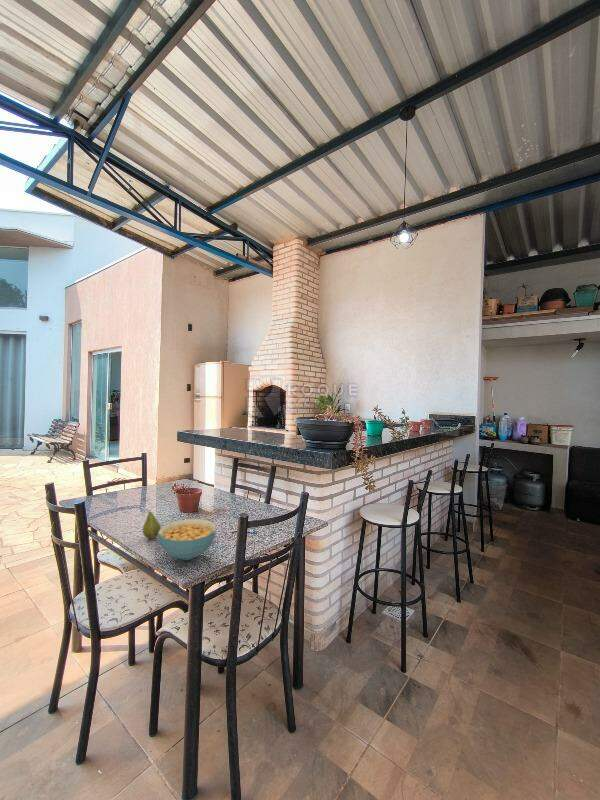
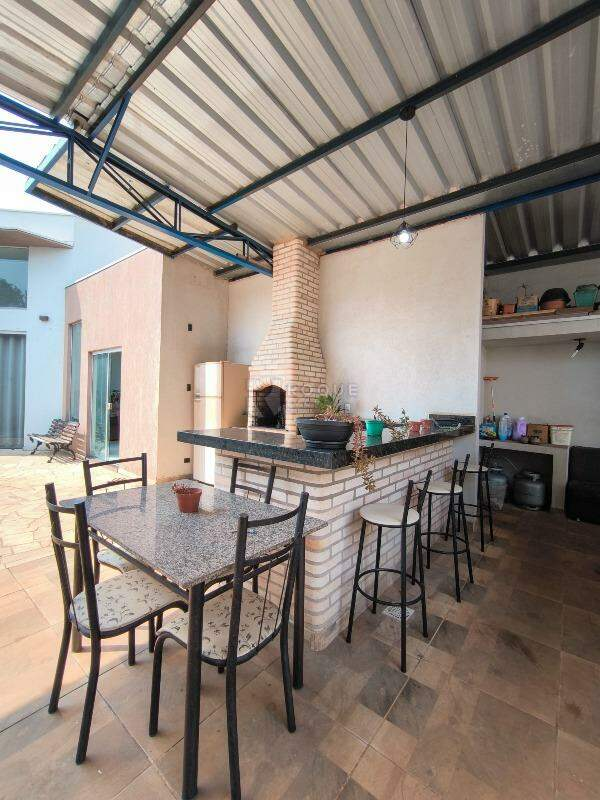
- fruit (151, 522)
- cereal bowl (187, 542)
